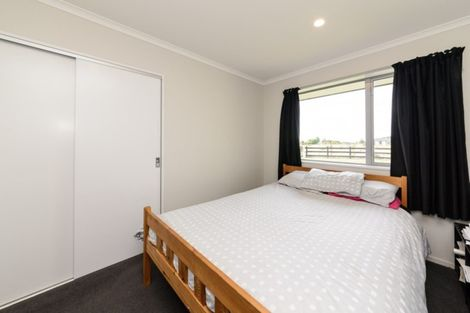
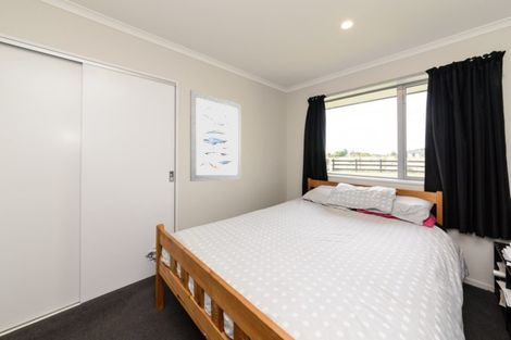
+ wall art (217, 139)
